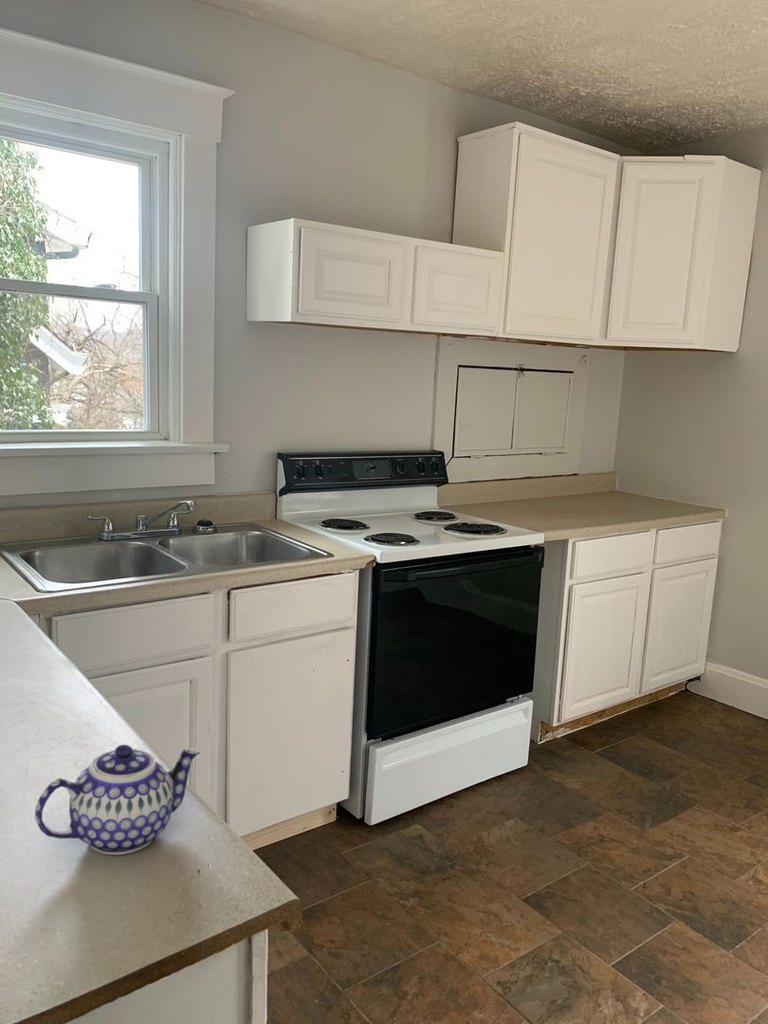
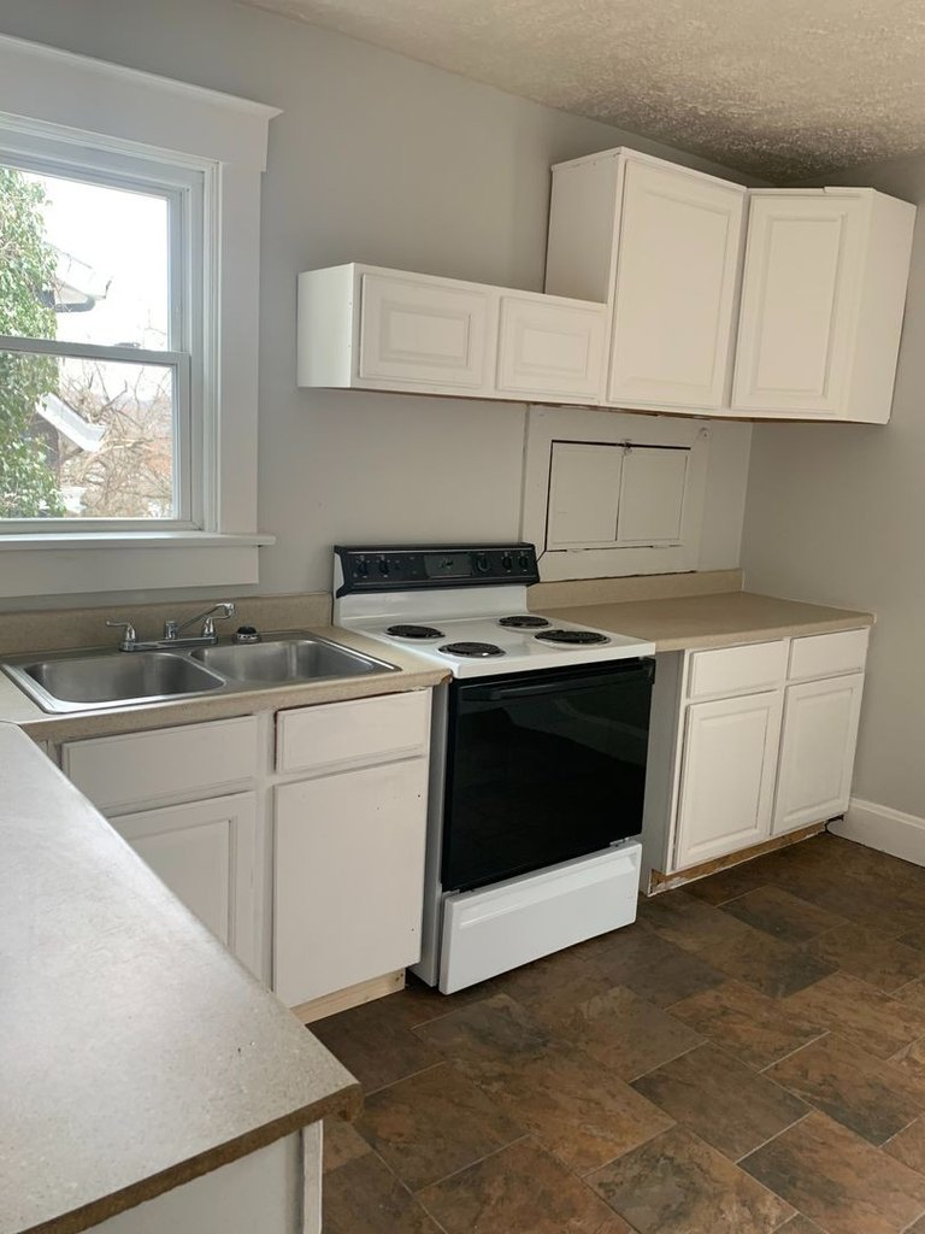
- teapot (122, 792)
